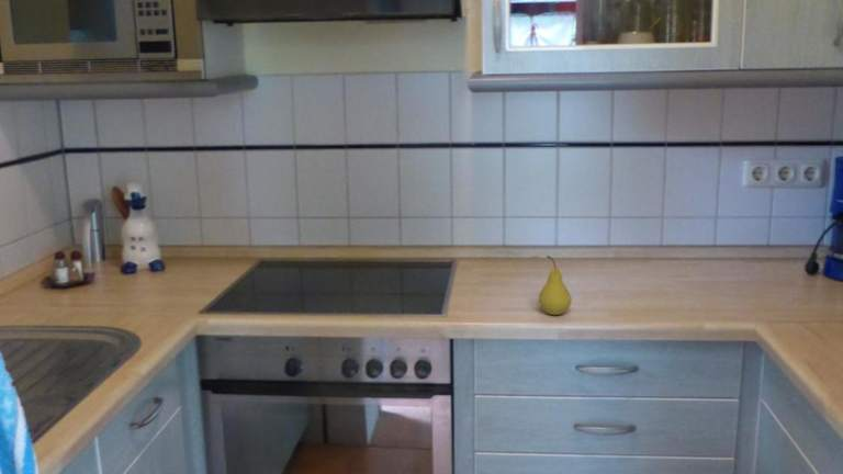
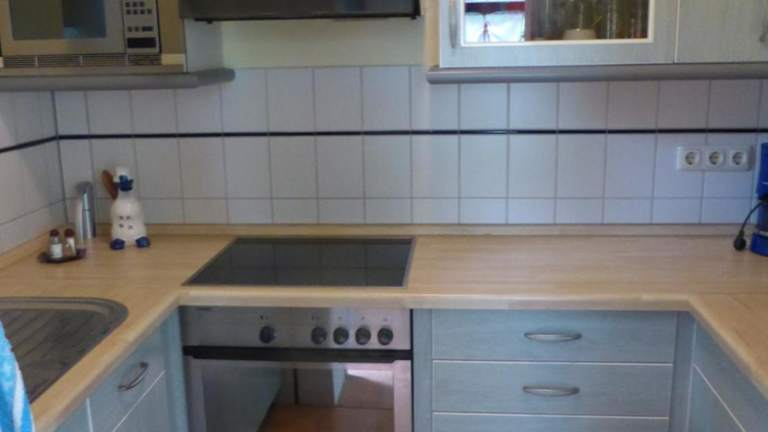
- fruit (554, 285)
